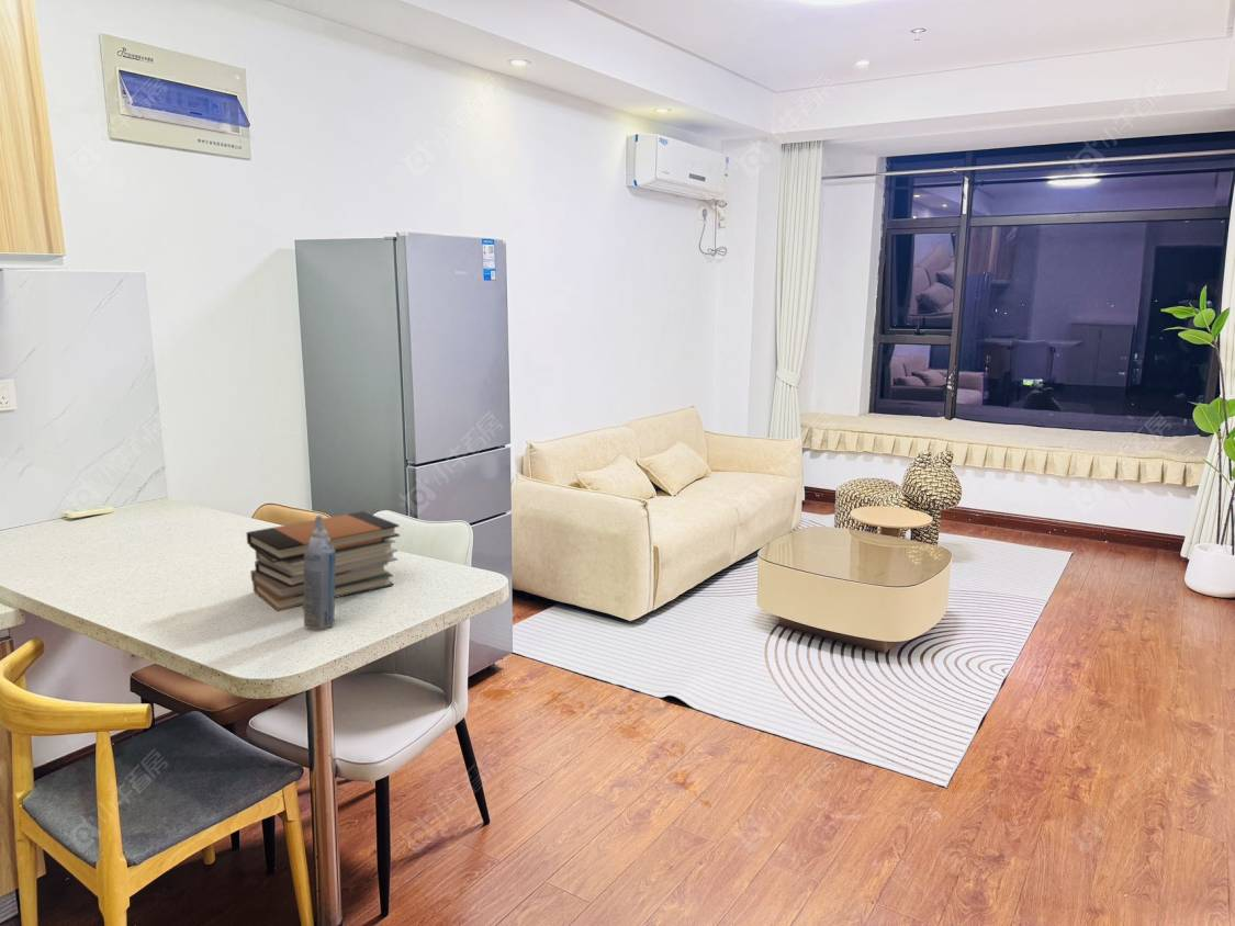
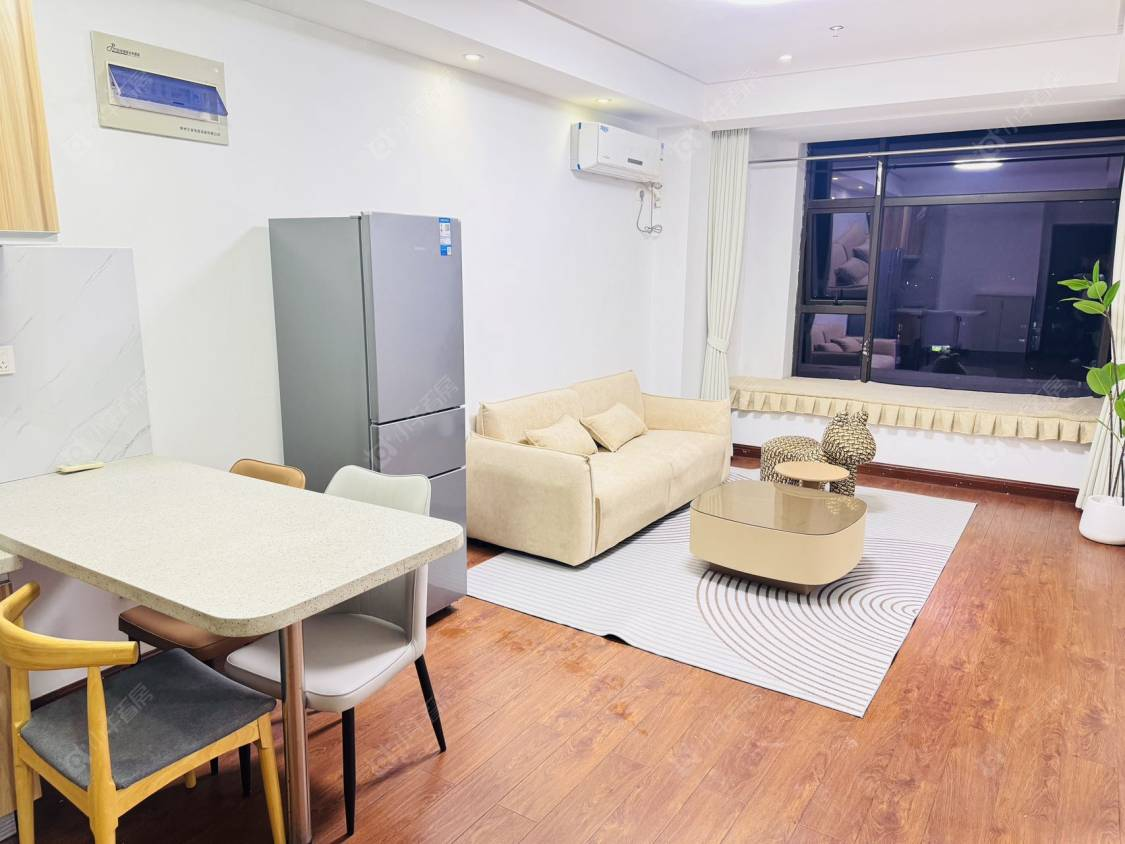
- book stack (335, 557)
- aerosol can (318, 571)
